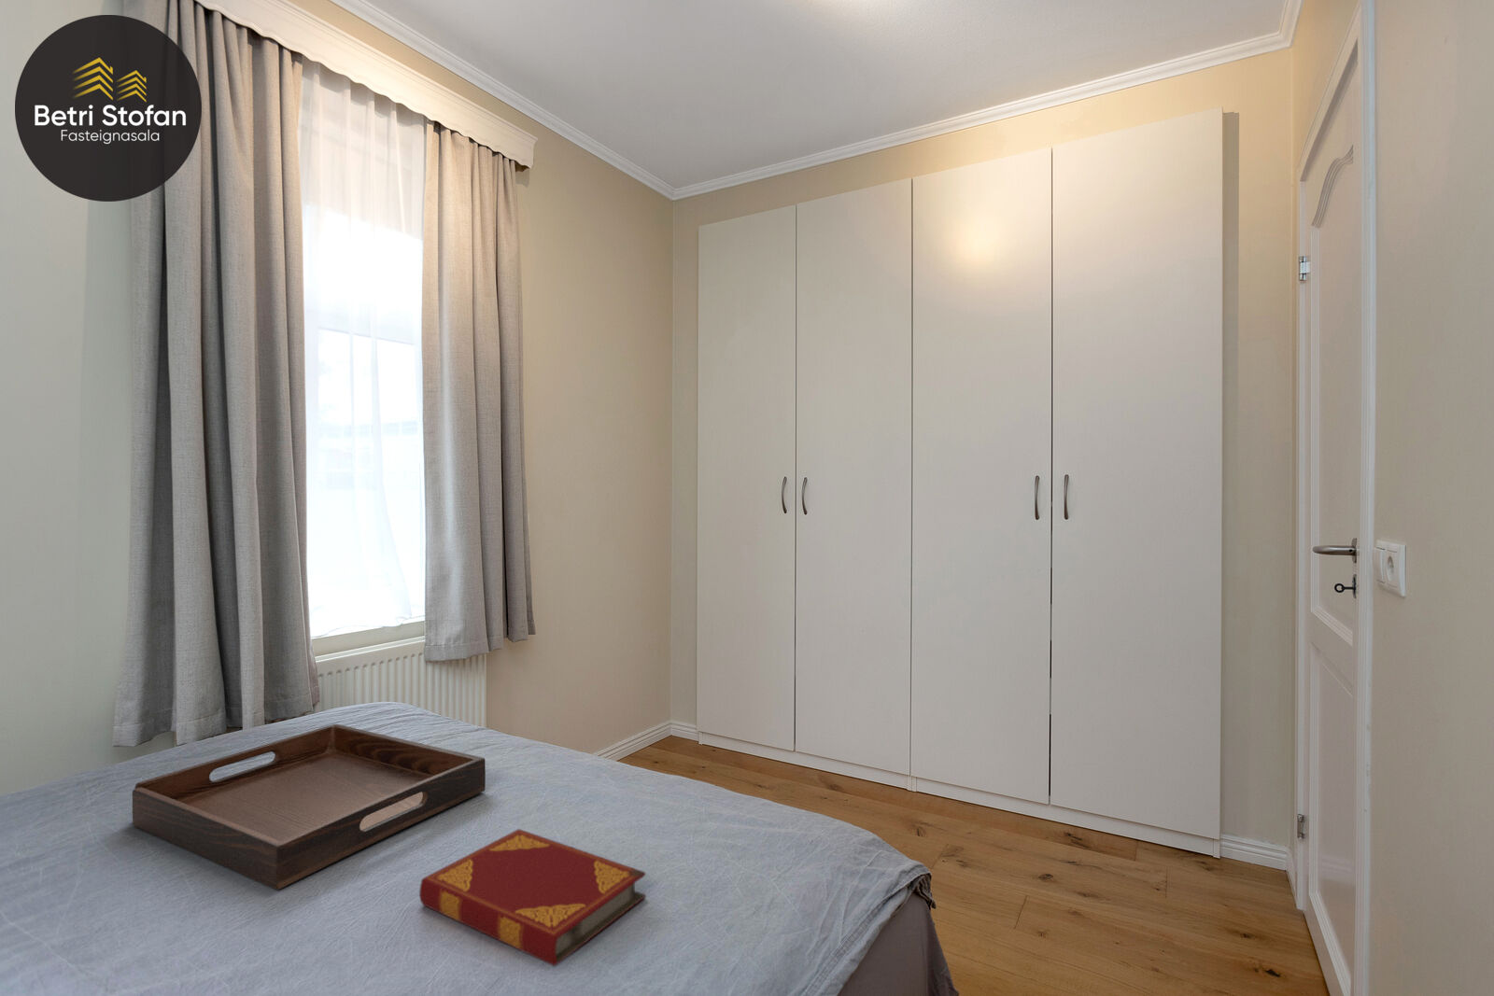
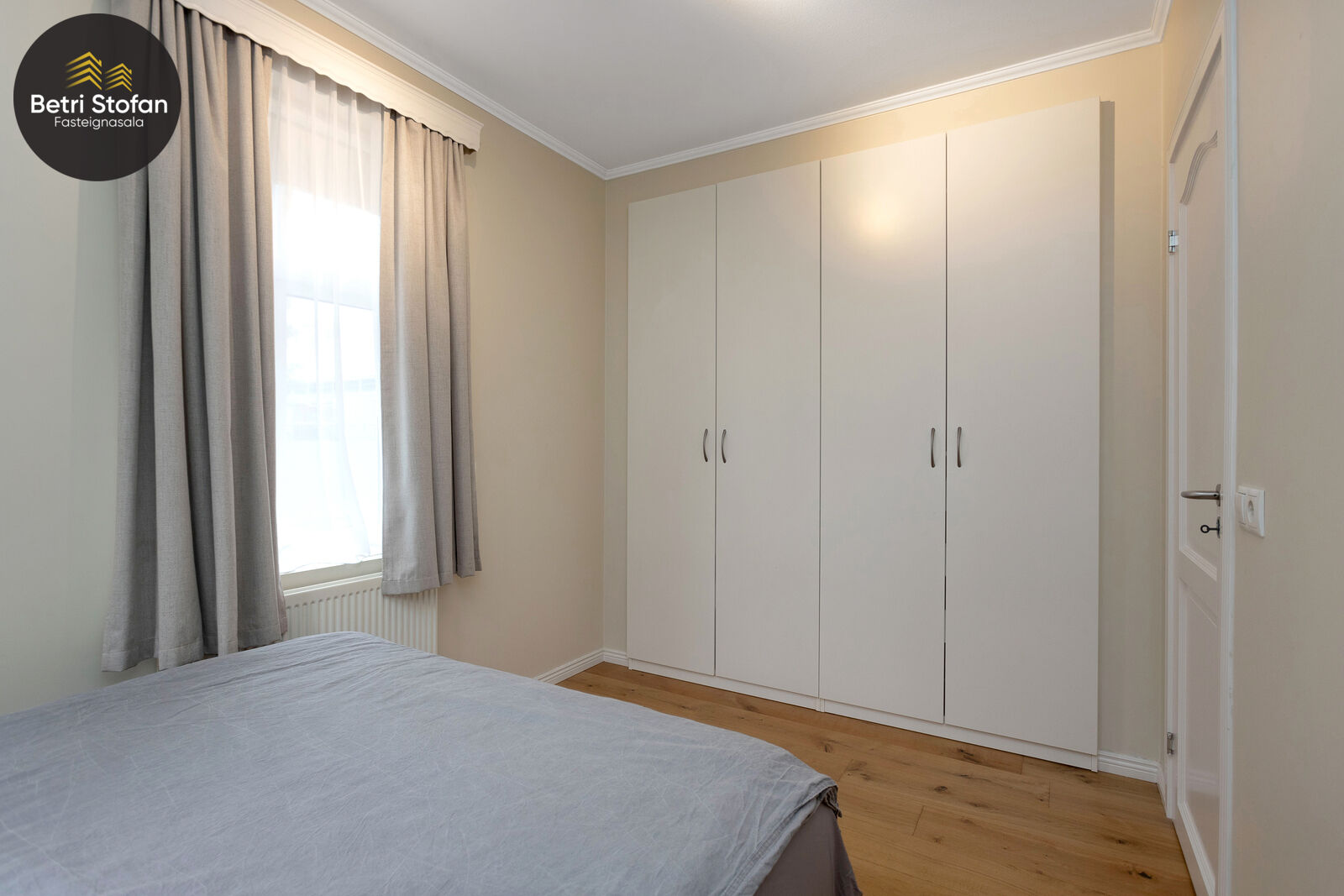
- serving tray (312, 788)
- hardback book (534, 888)
